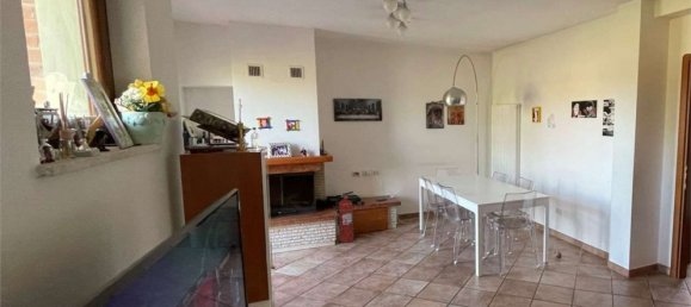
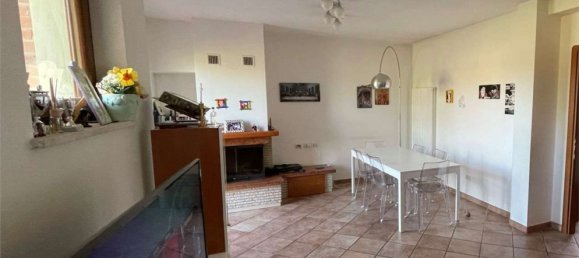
- fire extinguisher (345, 215)
